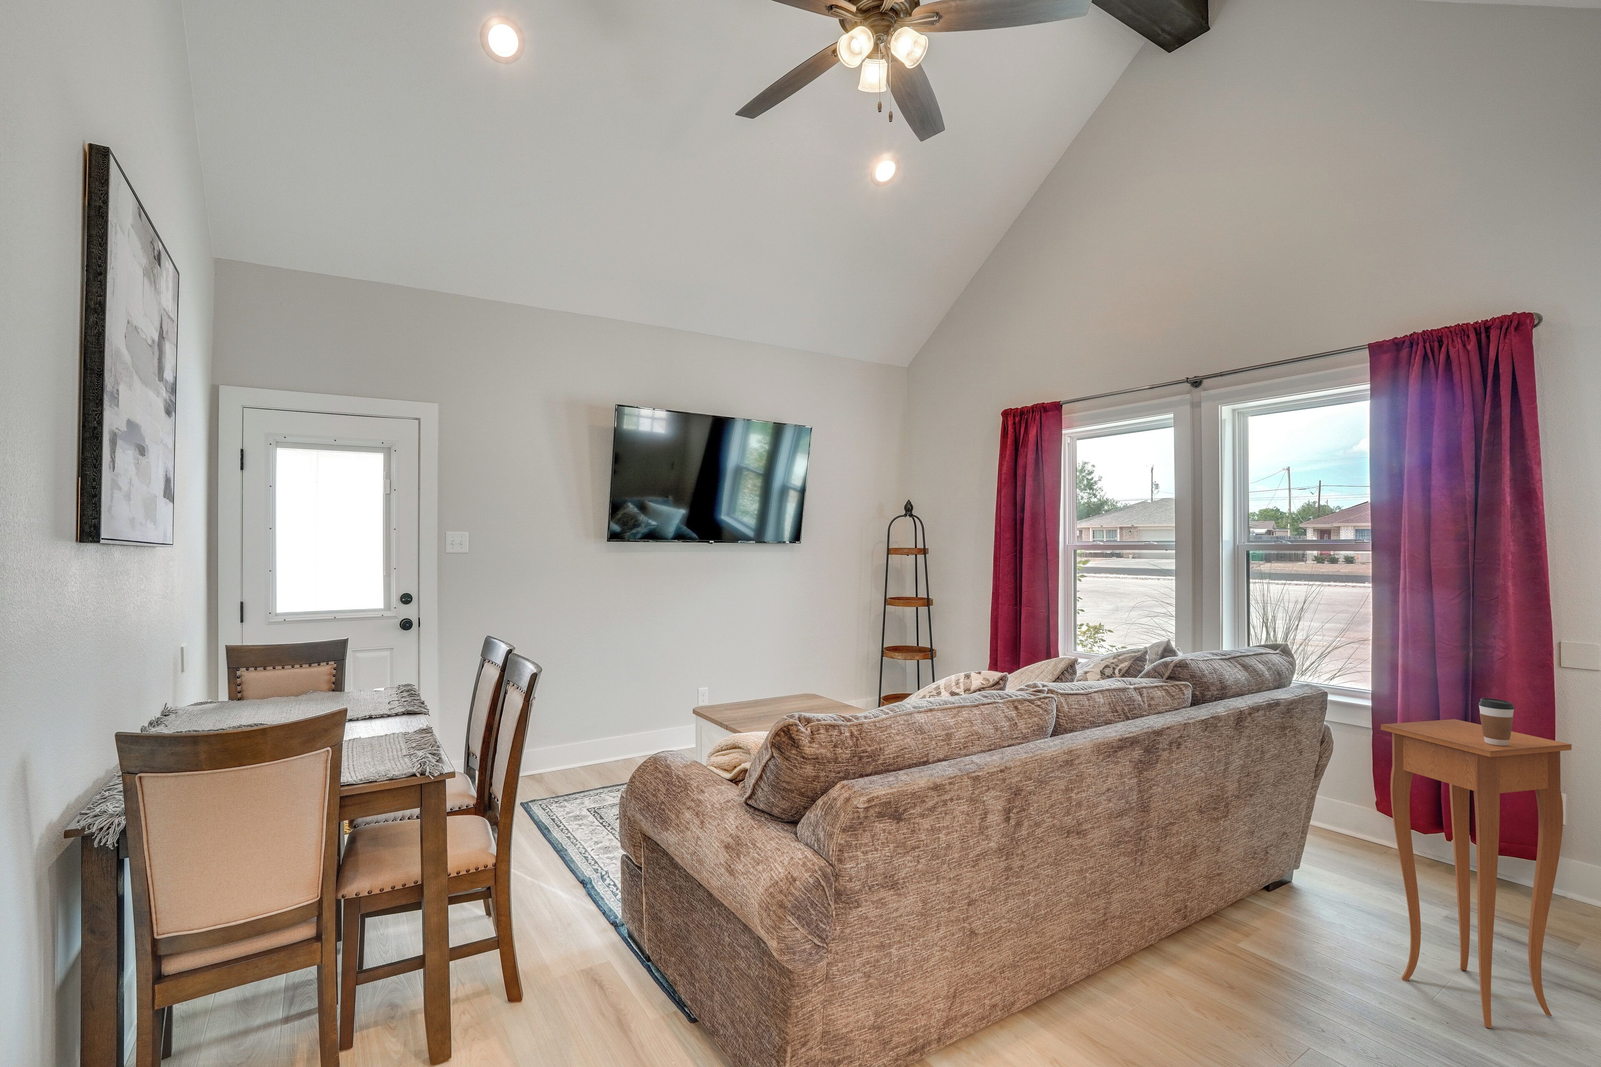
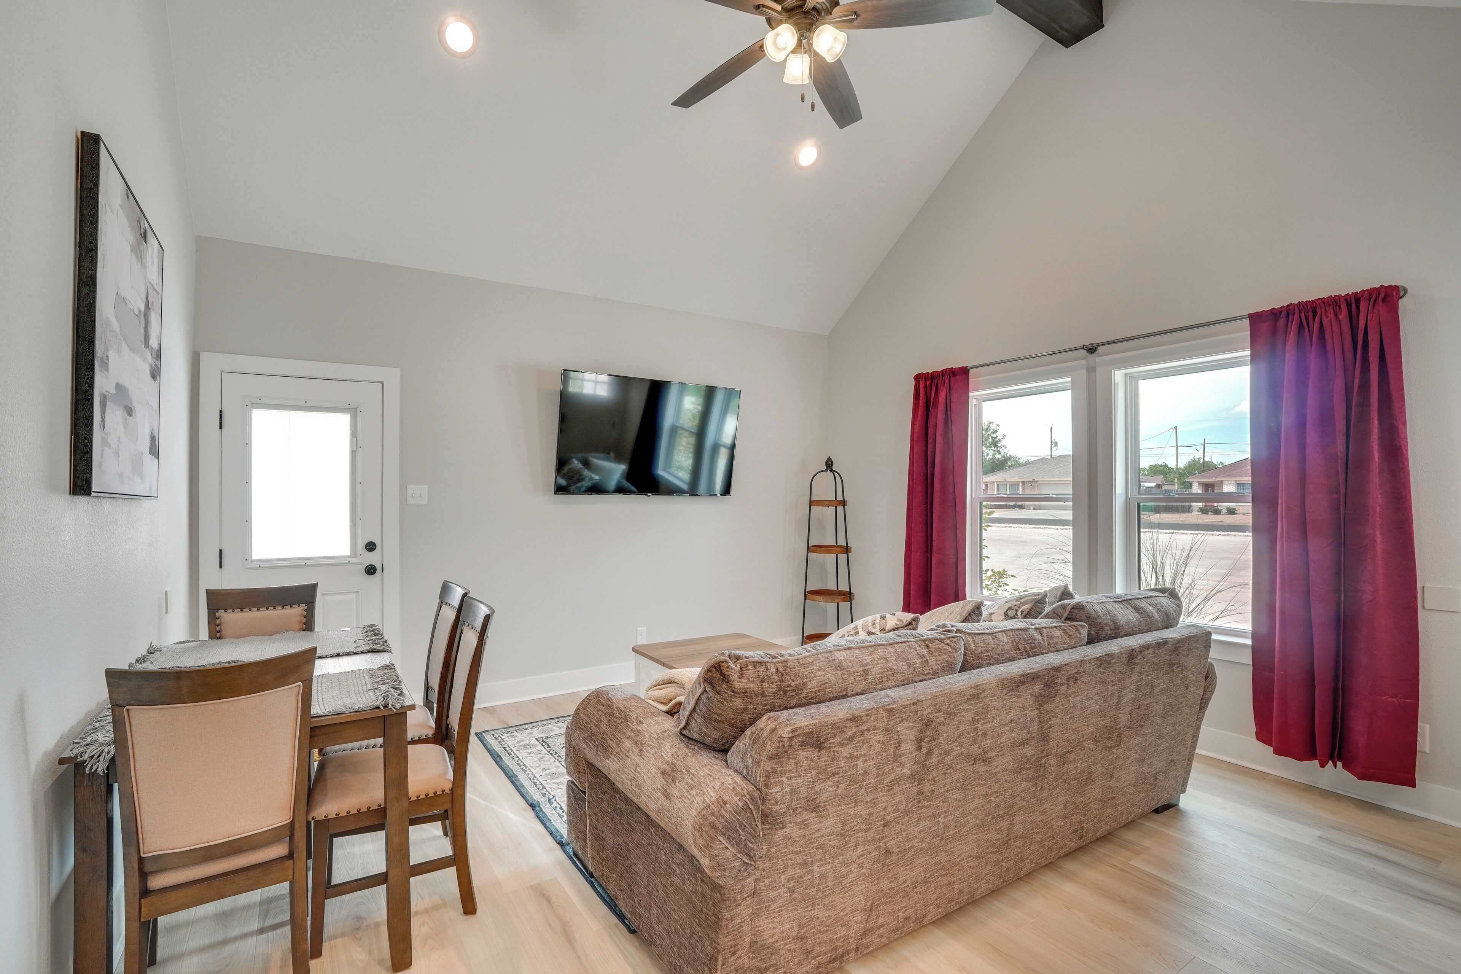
- side table (1469, 865)
- coffee cup (1496, 722)
